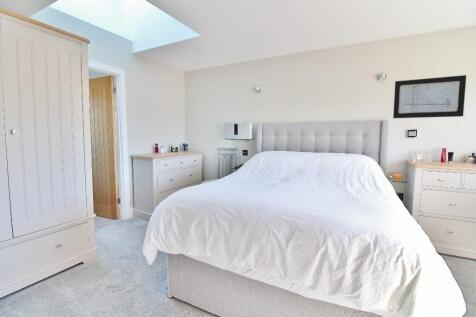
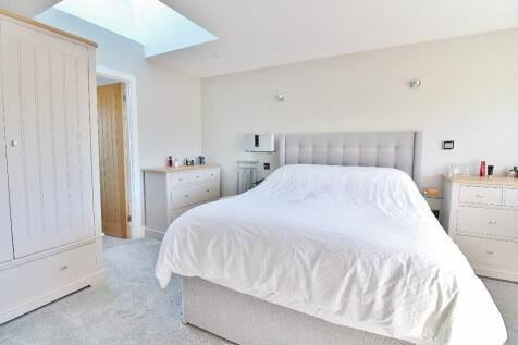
- wall art (427, 98)
